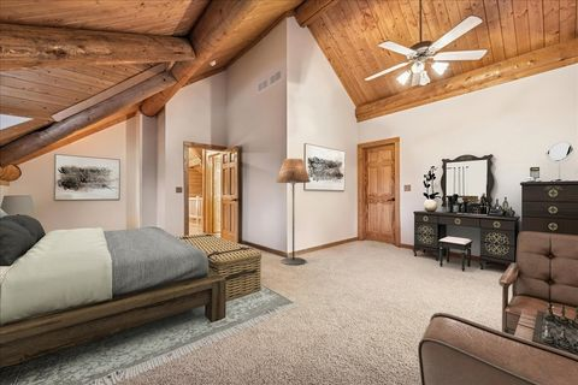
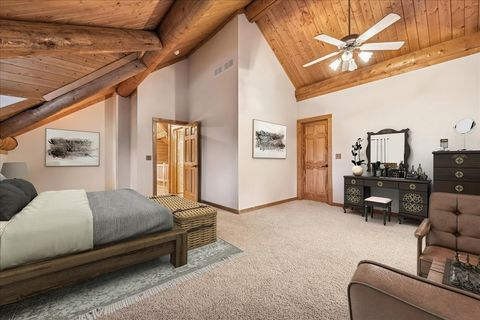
- floor lamp (293, 211)
